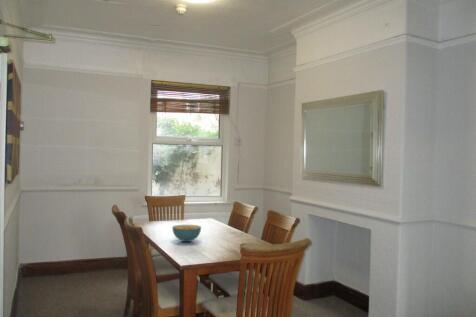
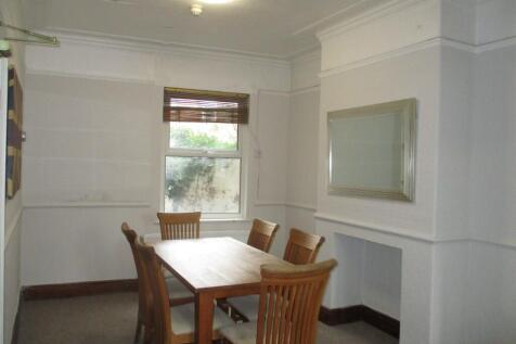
- cereal bowl (186, 234)
